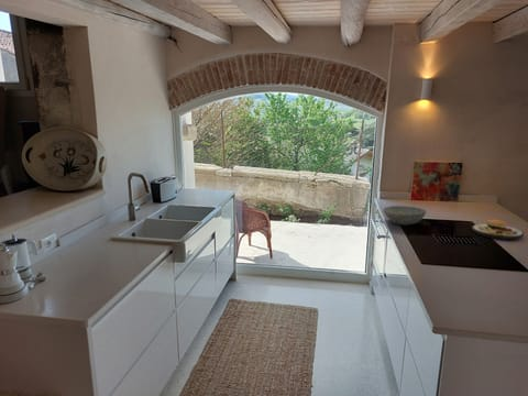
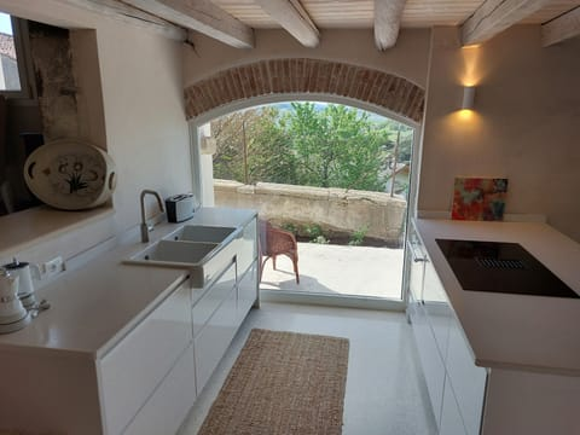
- bowl (404, 216)
- plate (497, 221)
